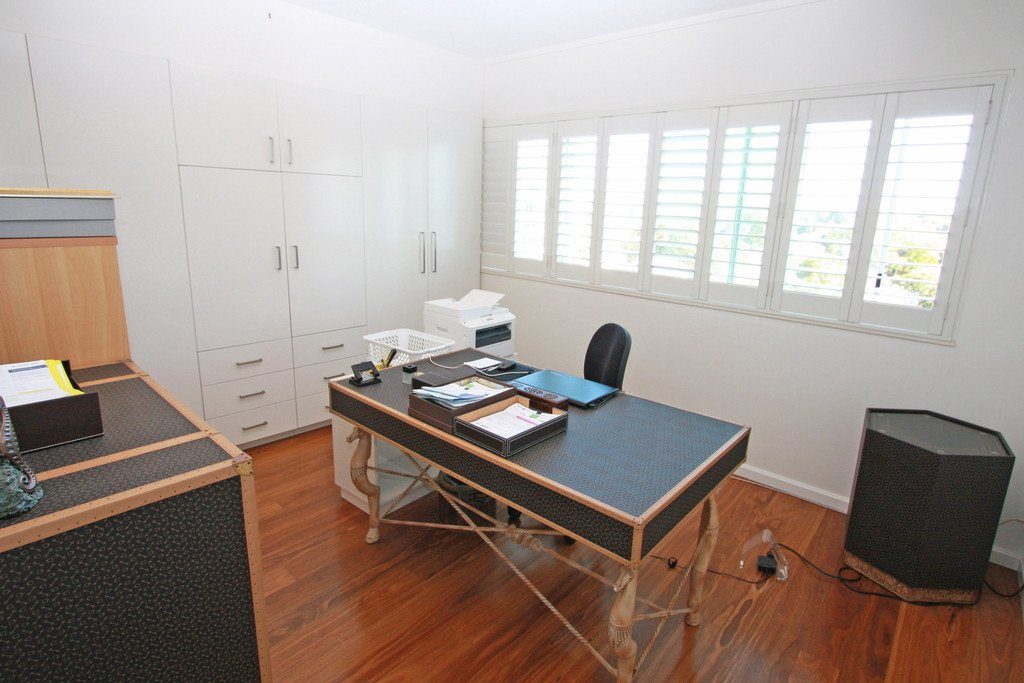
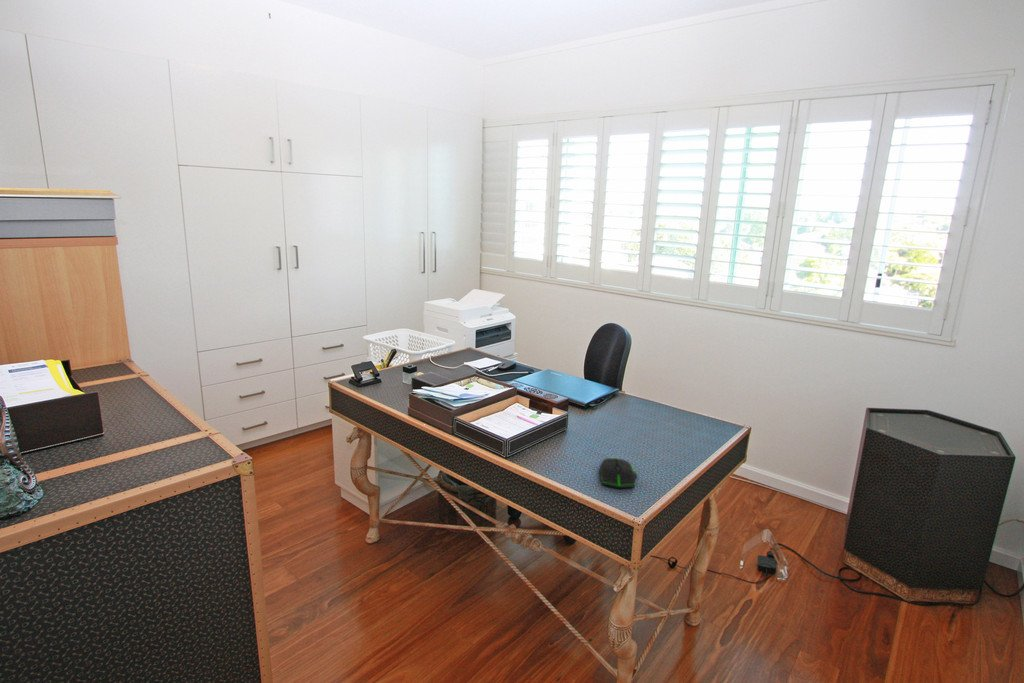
+ computer mouse (619, 469)
